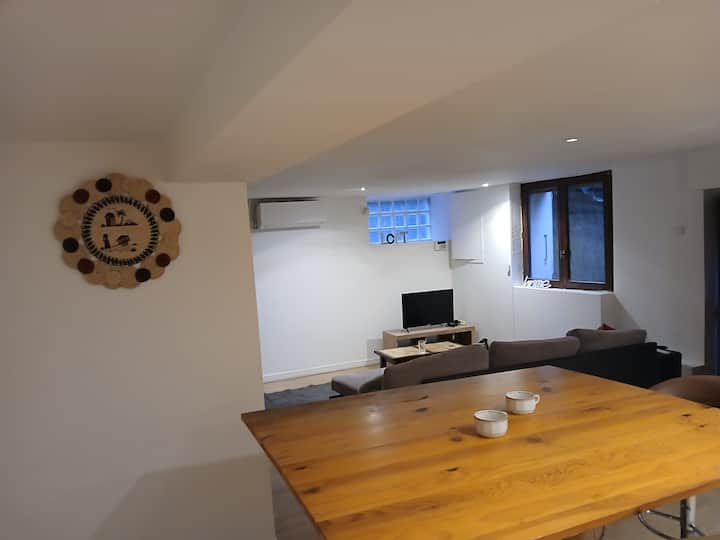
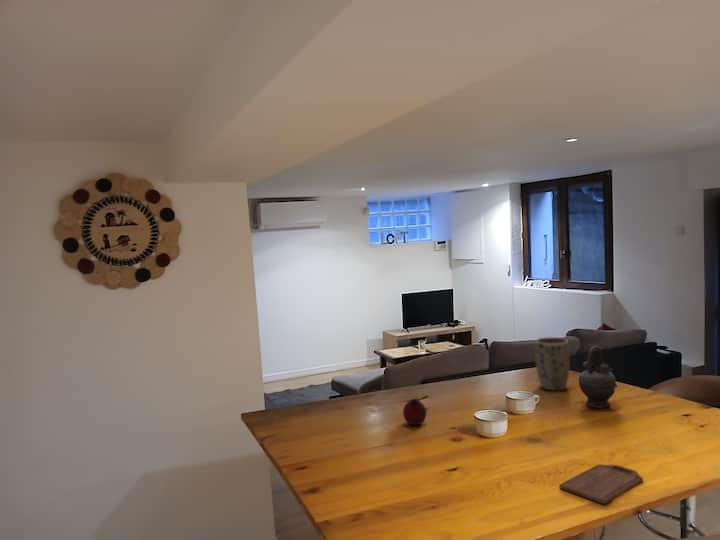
+ cutting board (604, 481)
+ plant pot (552, 364)
+ fruit (414, 410)
+ teapot (599, 375)
